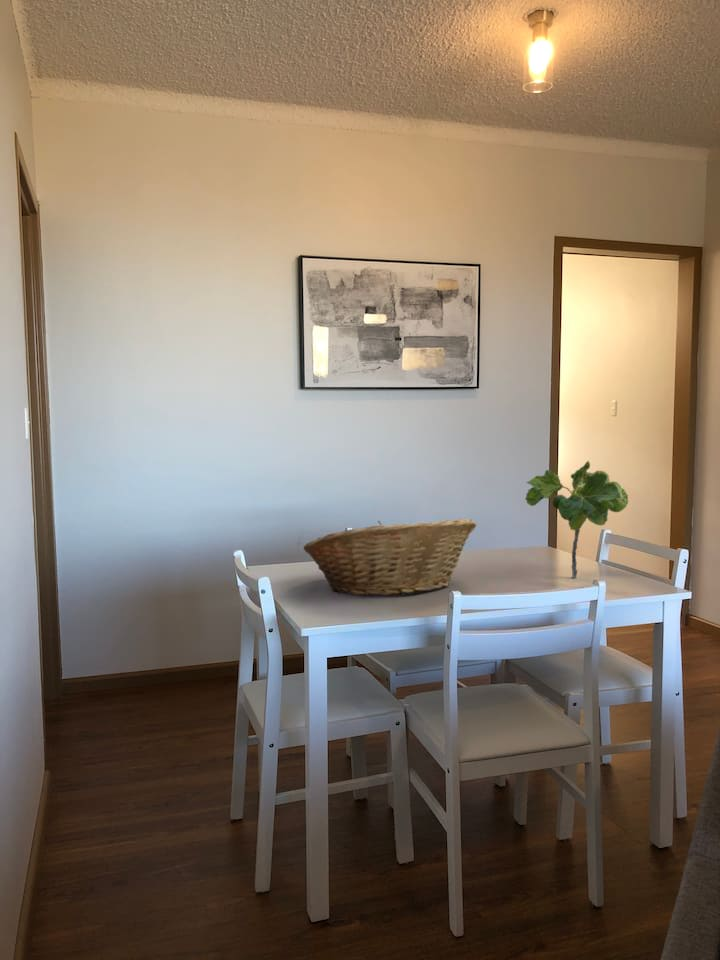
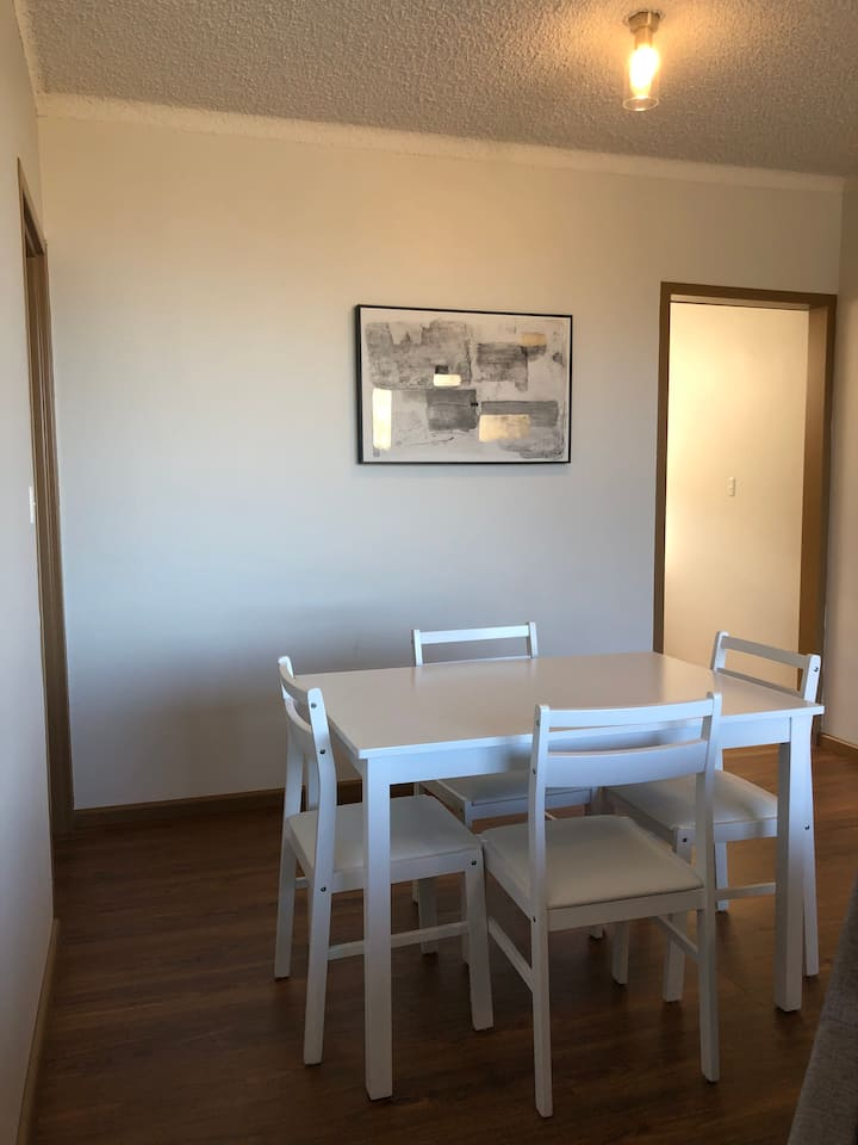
- plant (577, 518)
- fruit basket (391, 550)
